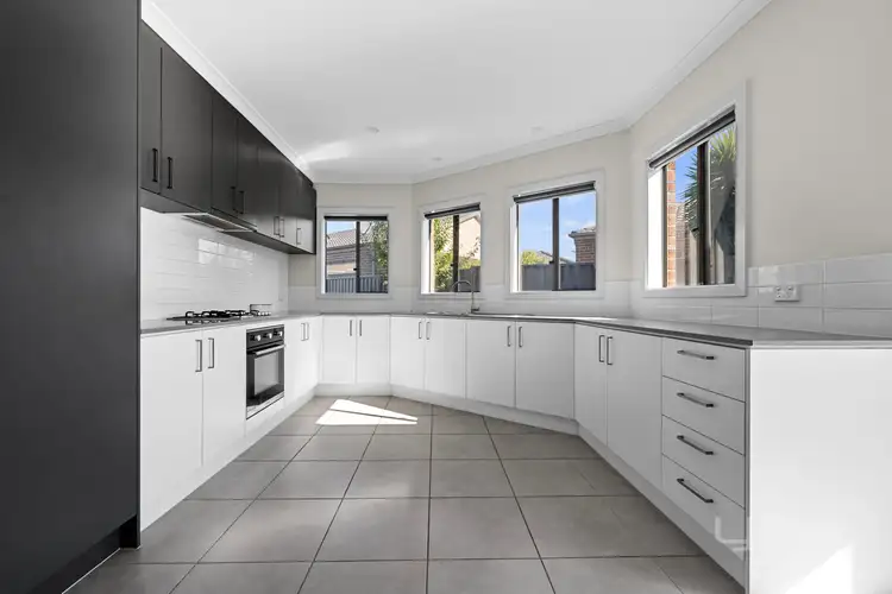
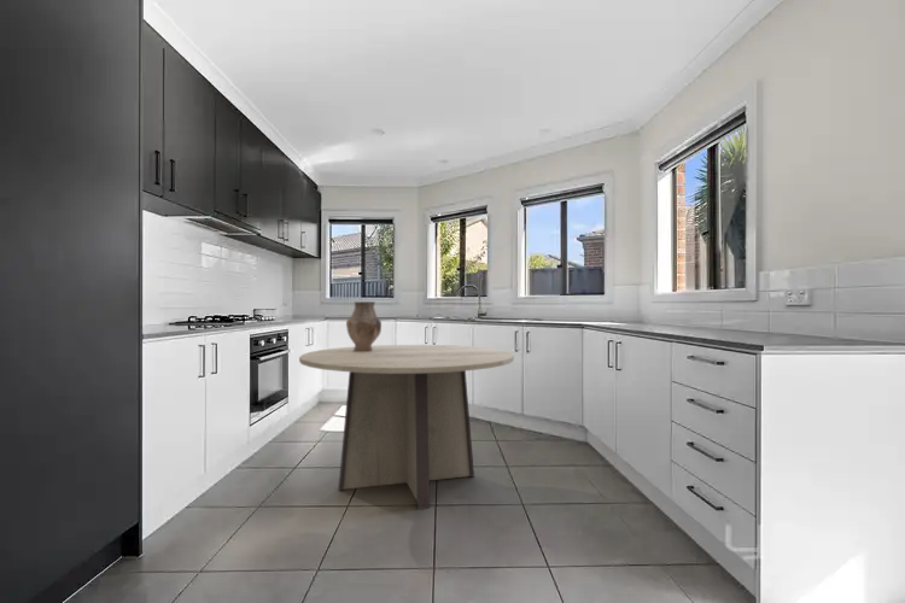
+ dining table (408, 417)
+ vase (363, 326)
